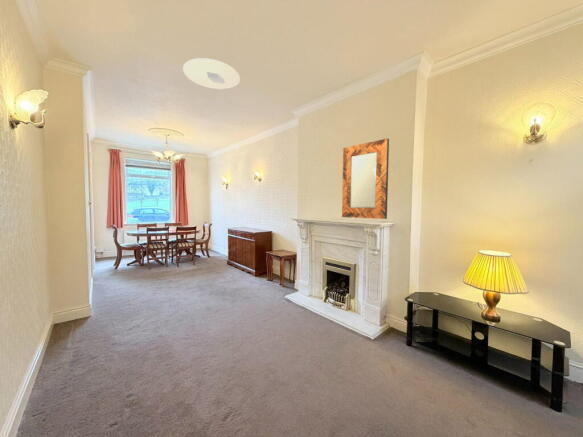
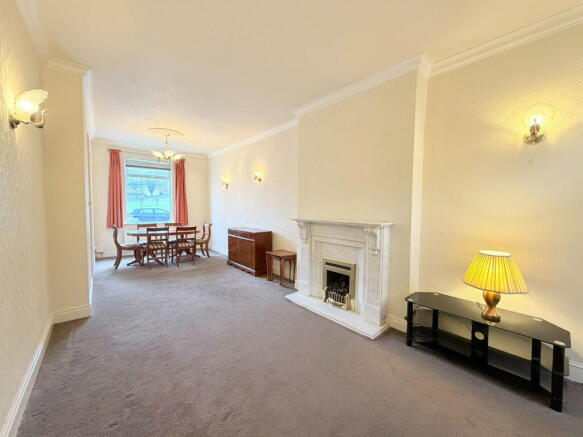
- home mirror (363, 181)
- ceiling light (212, 72)
